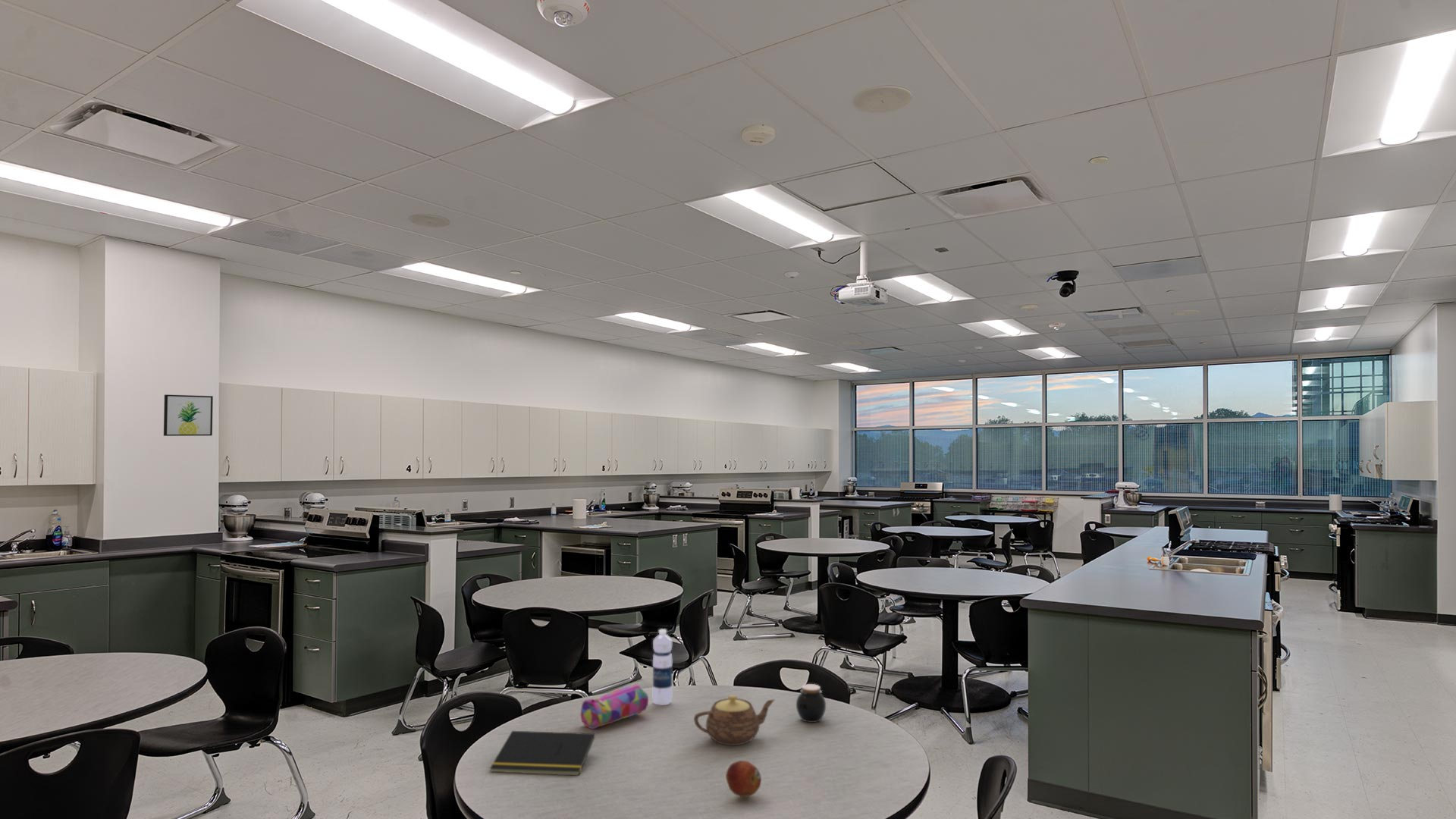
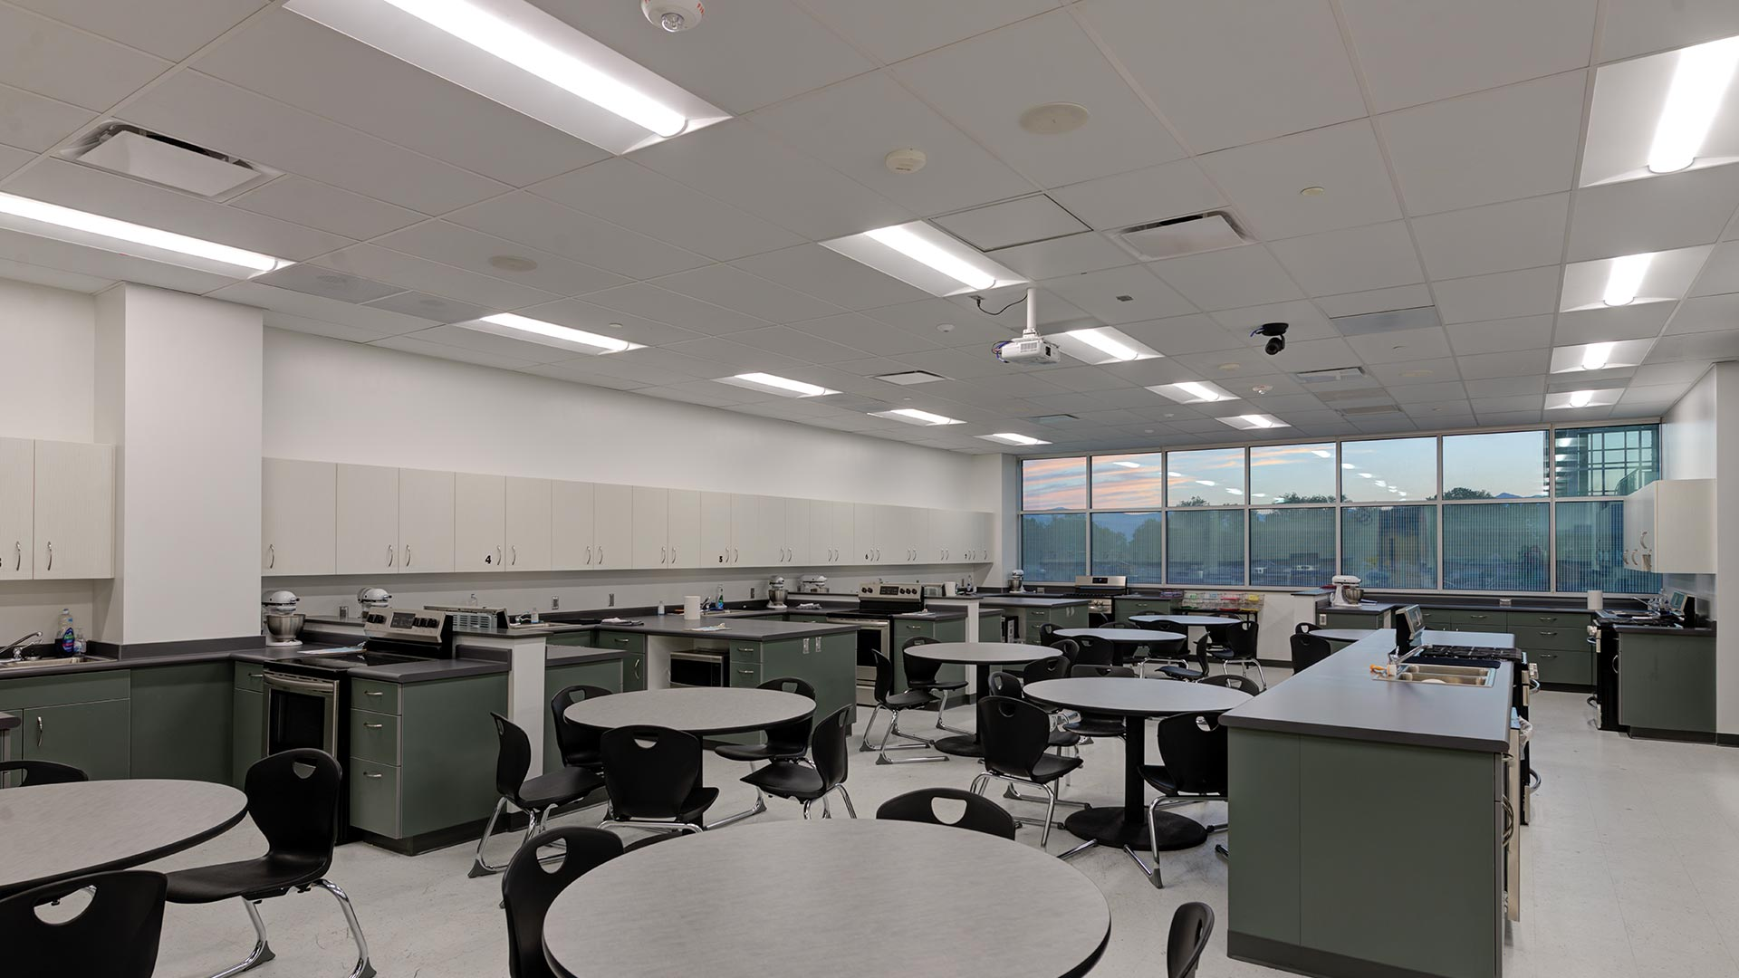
- pencil case (614, 705)
- teapot (735, 717)
- notepad (544, 752)
- fruit (744, 779)
- jar (811, 703)
- wall art (188, 416)
- water bottle (662, 666)
